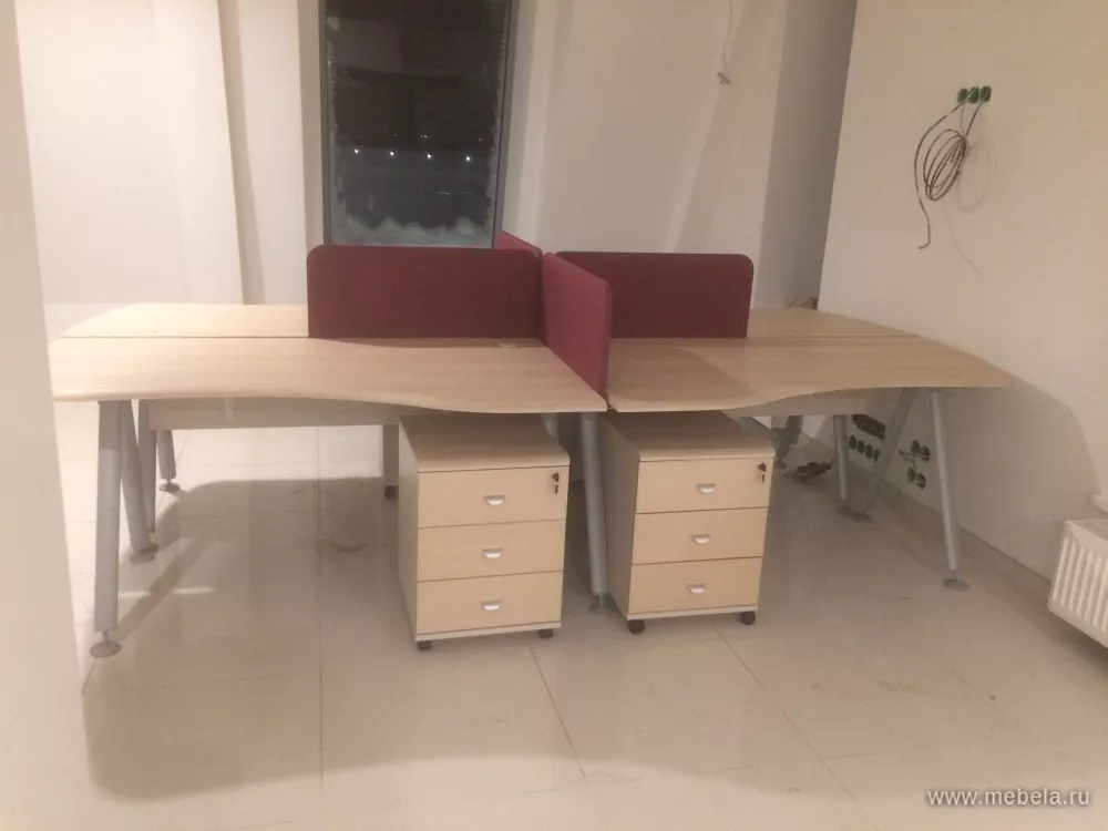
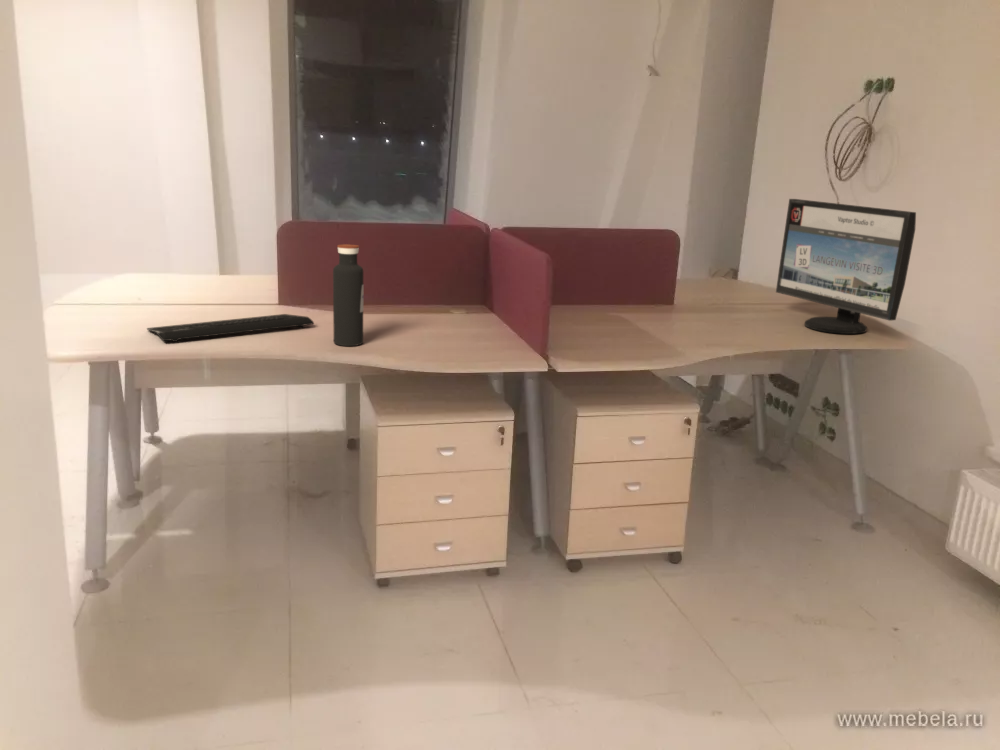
+ keyboard (231, 323)
+ water bottle (348, 295)
+ computer monitor (844, 267)
